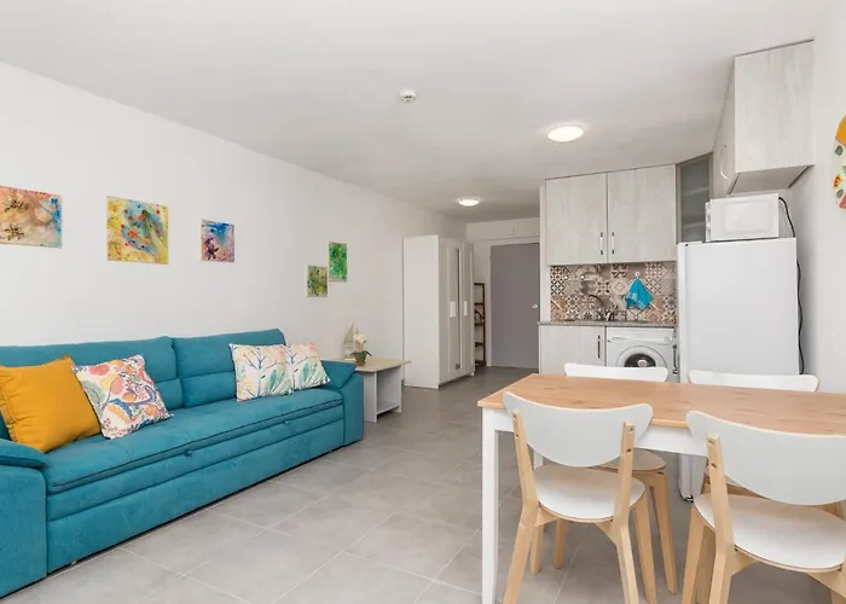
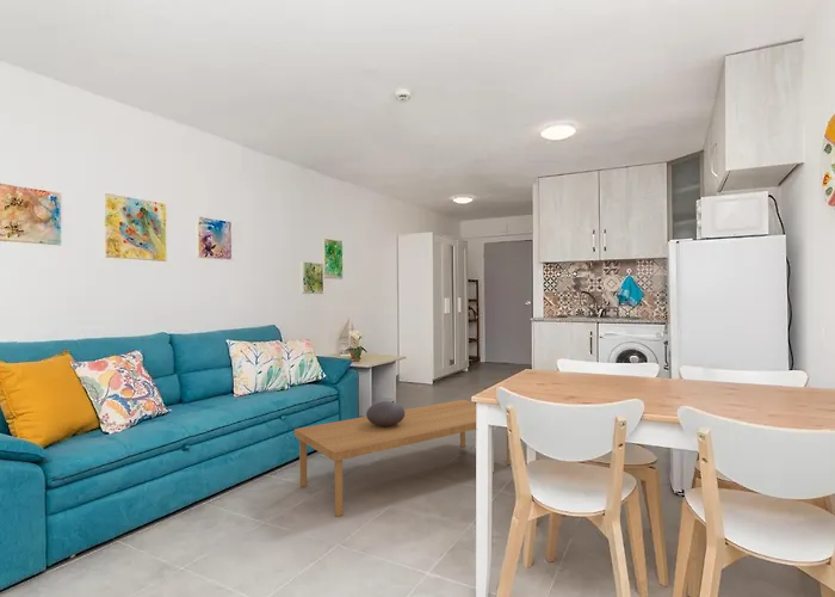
+ decorative bowl (385, 413)
+ coffee table (412, 443)
